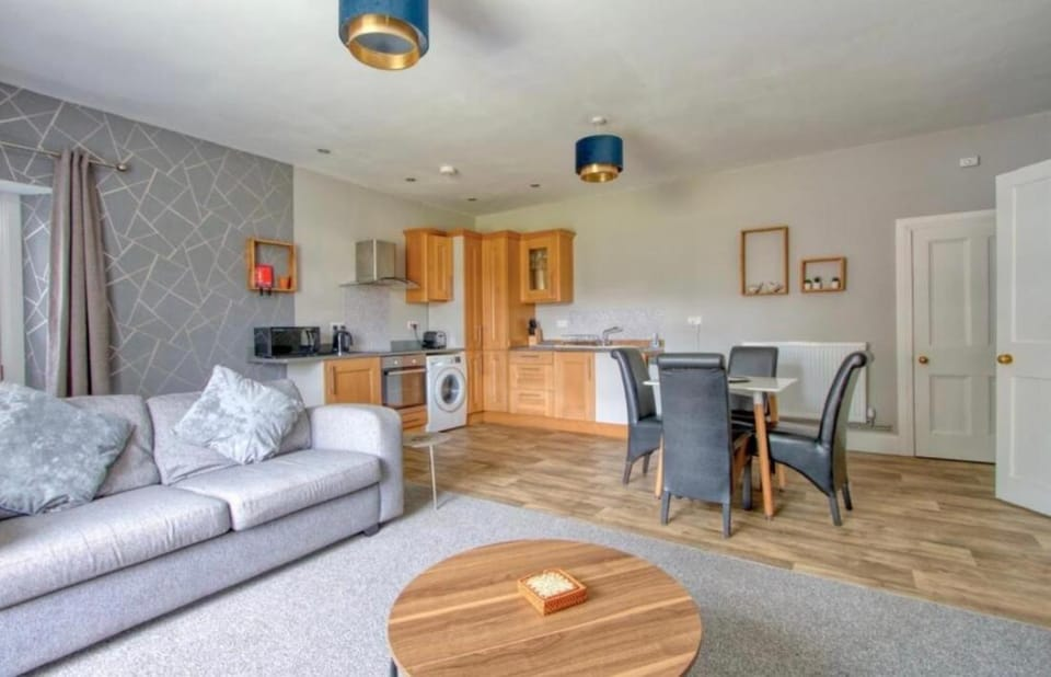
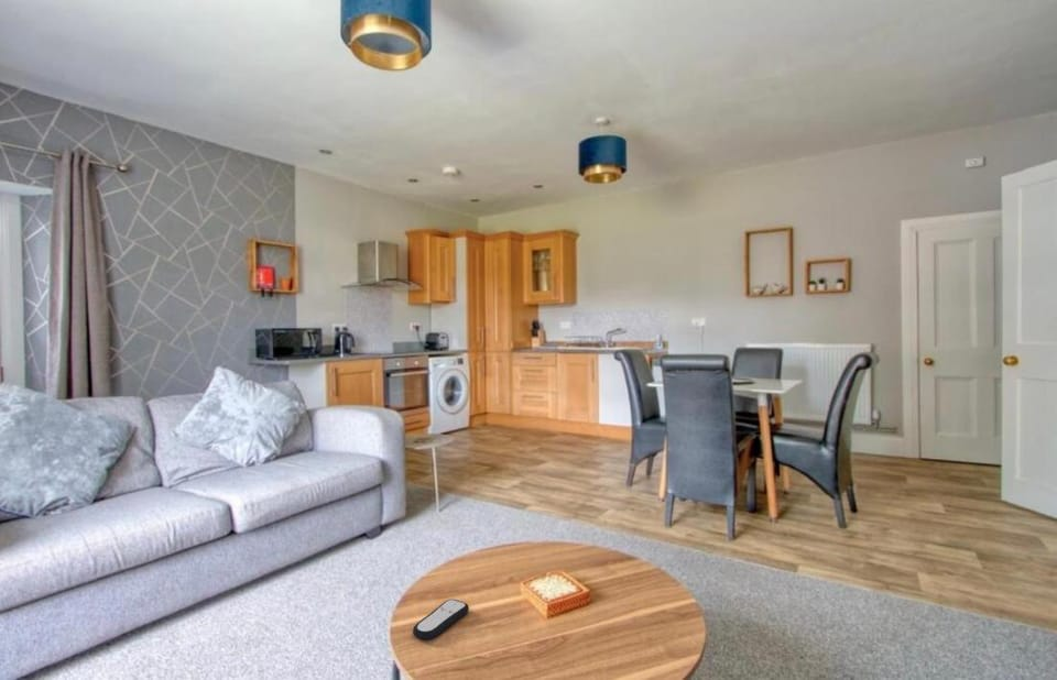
+ remote control (440, 618)
